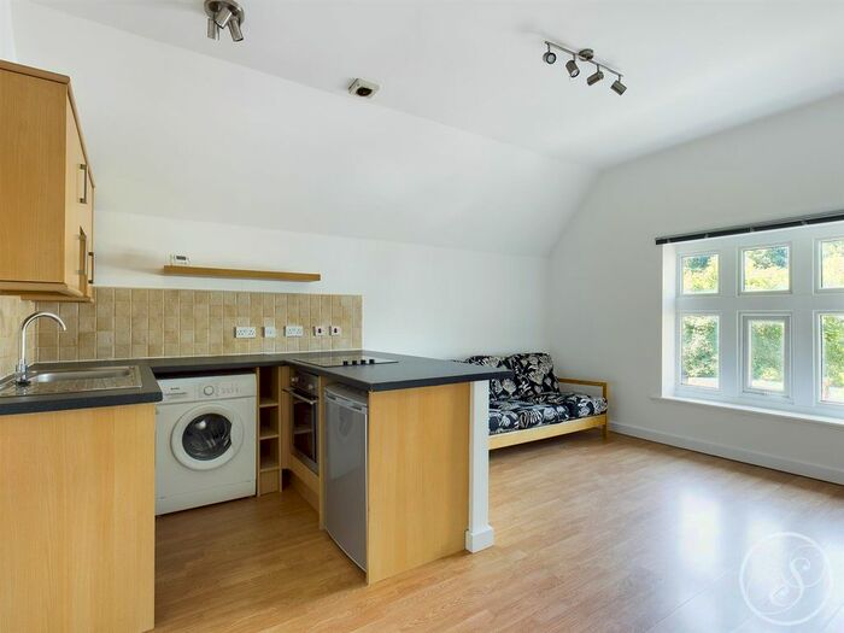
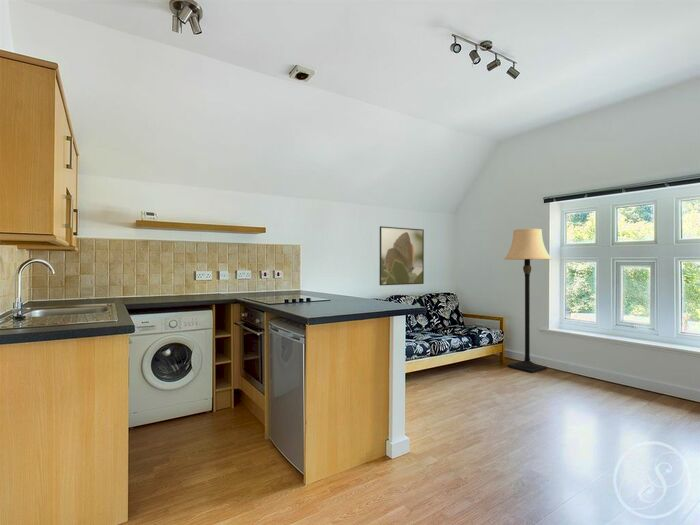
+ lamp (527, 298)
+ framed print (402, 256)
